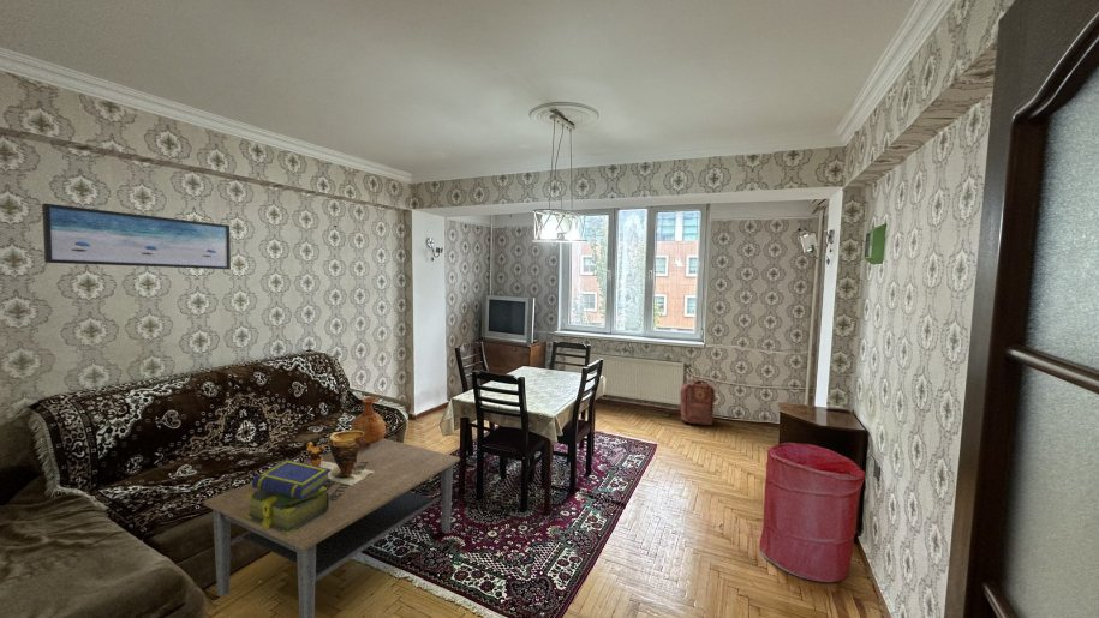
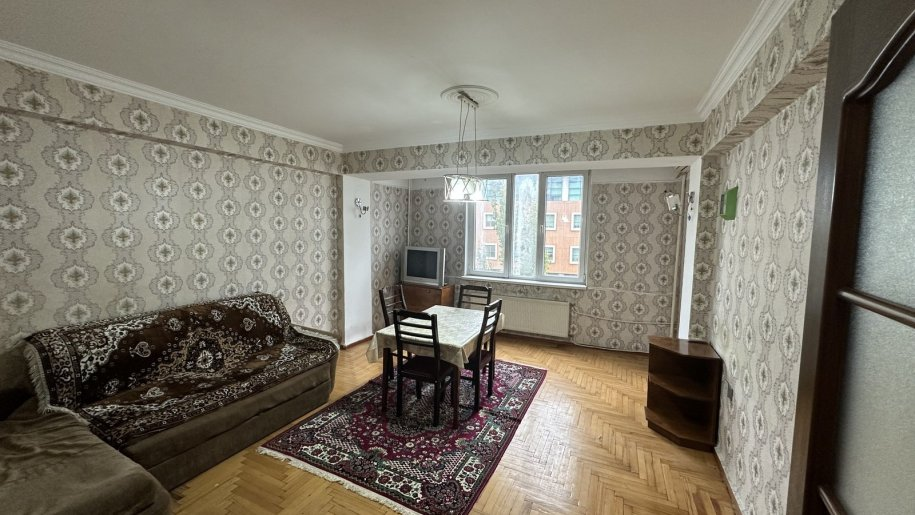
- coffee table (347, 518)
- clay pot (333, 451)
- wall art (150, 241)
- backpack (697, 400)
- vase (368, 421)
- stack of books (292, 491)
- laundry hamper (810, 505)
